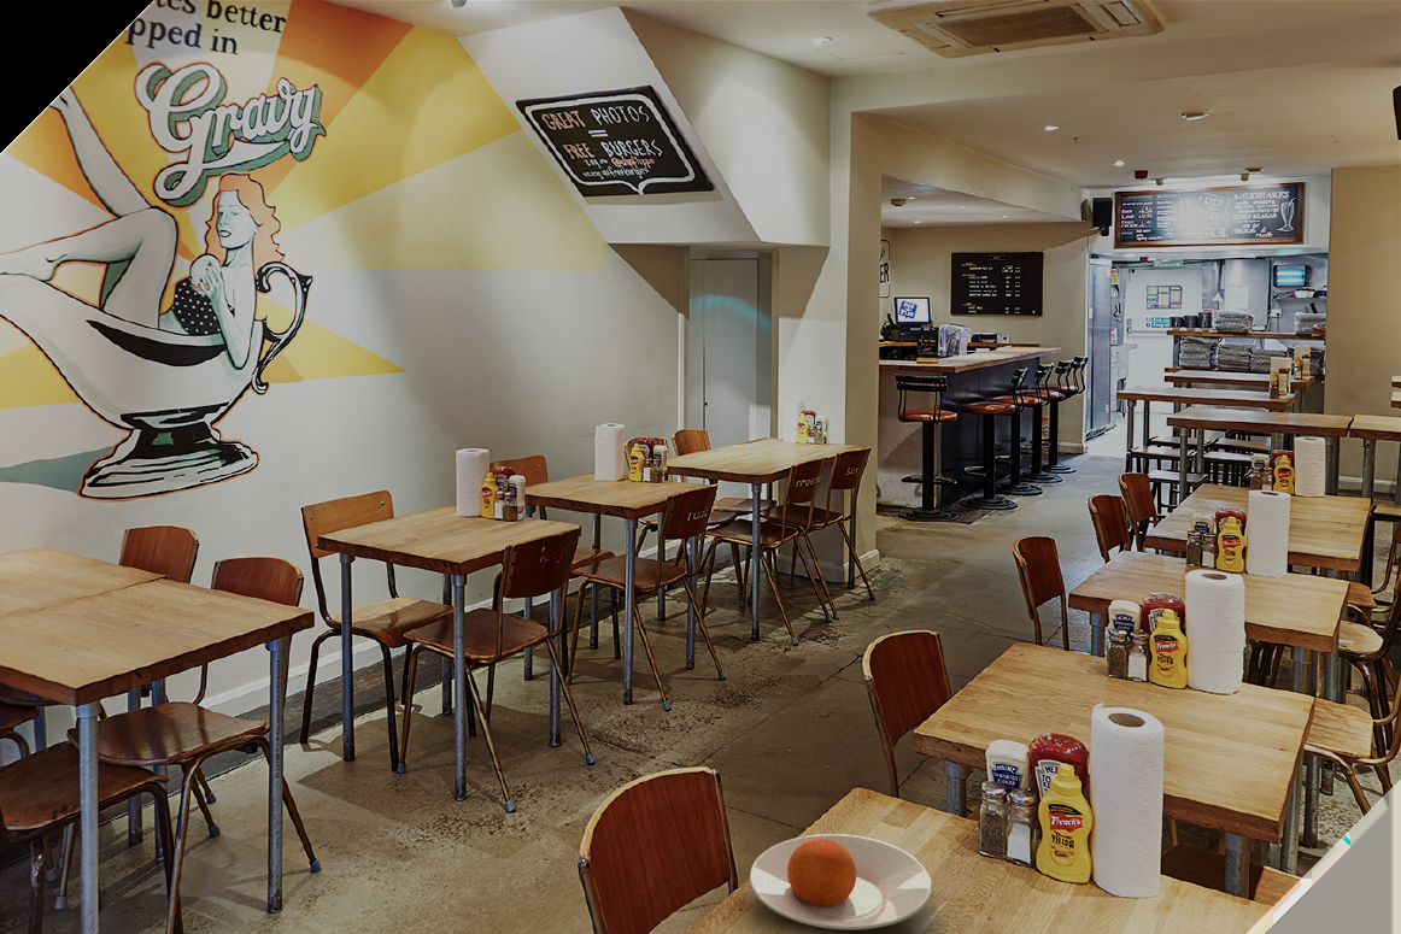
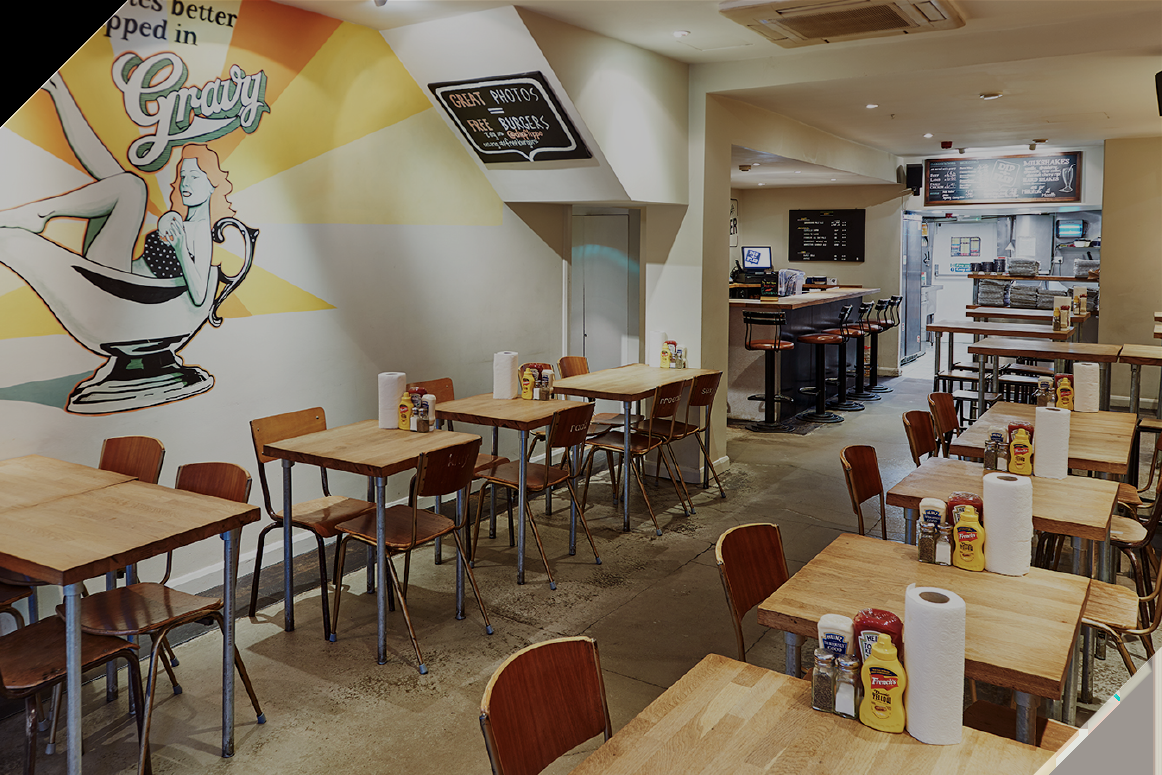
- plate (839, 870)
